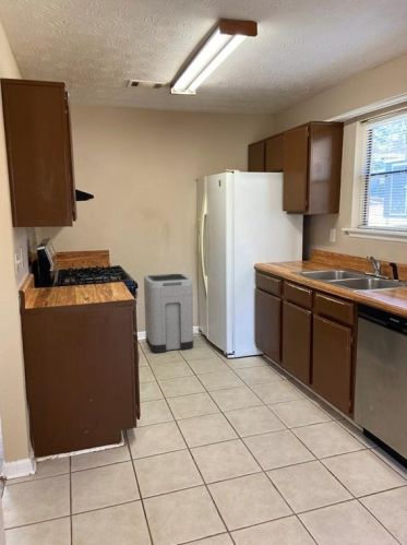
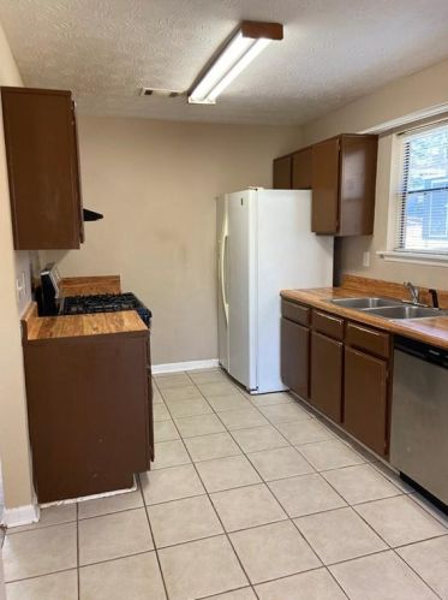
- trash can (168, 311)
